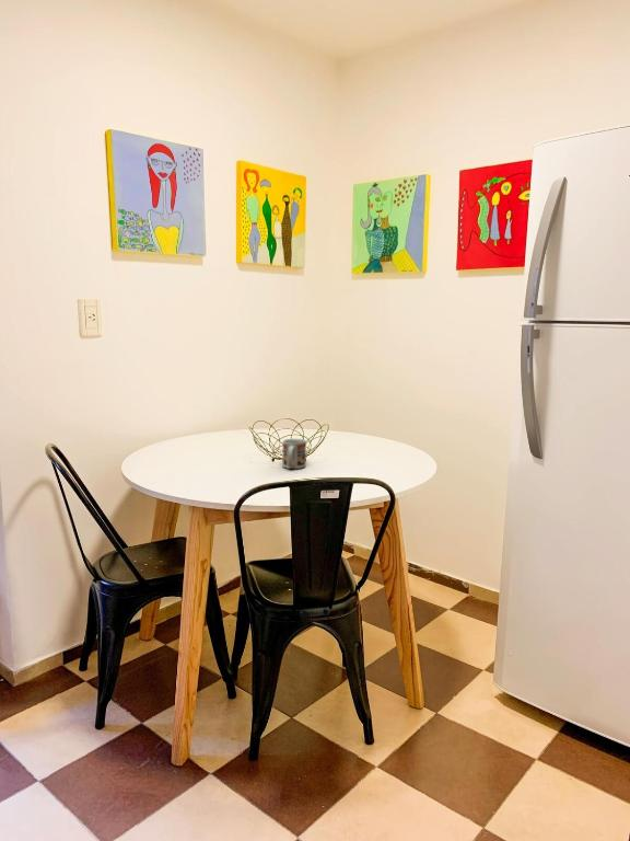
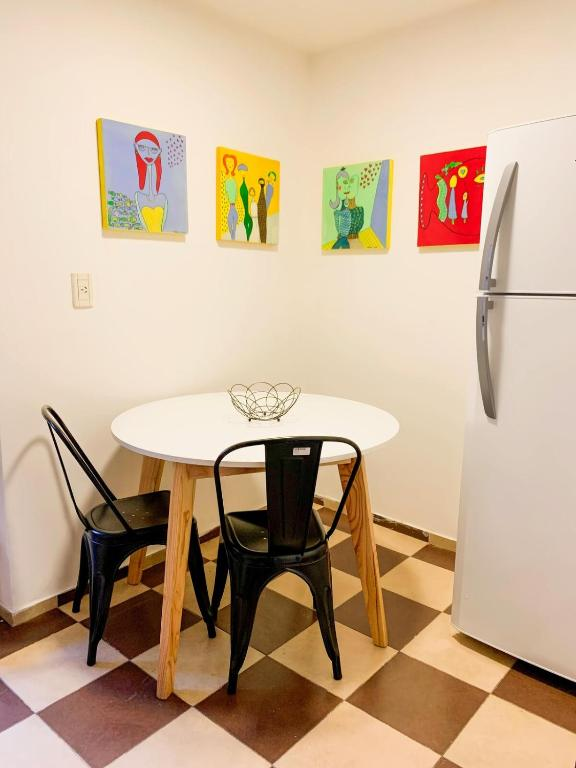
- cup (293, 454)
